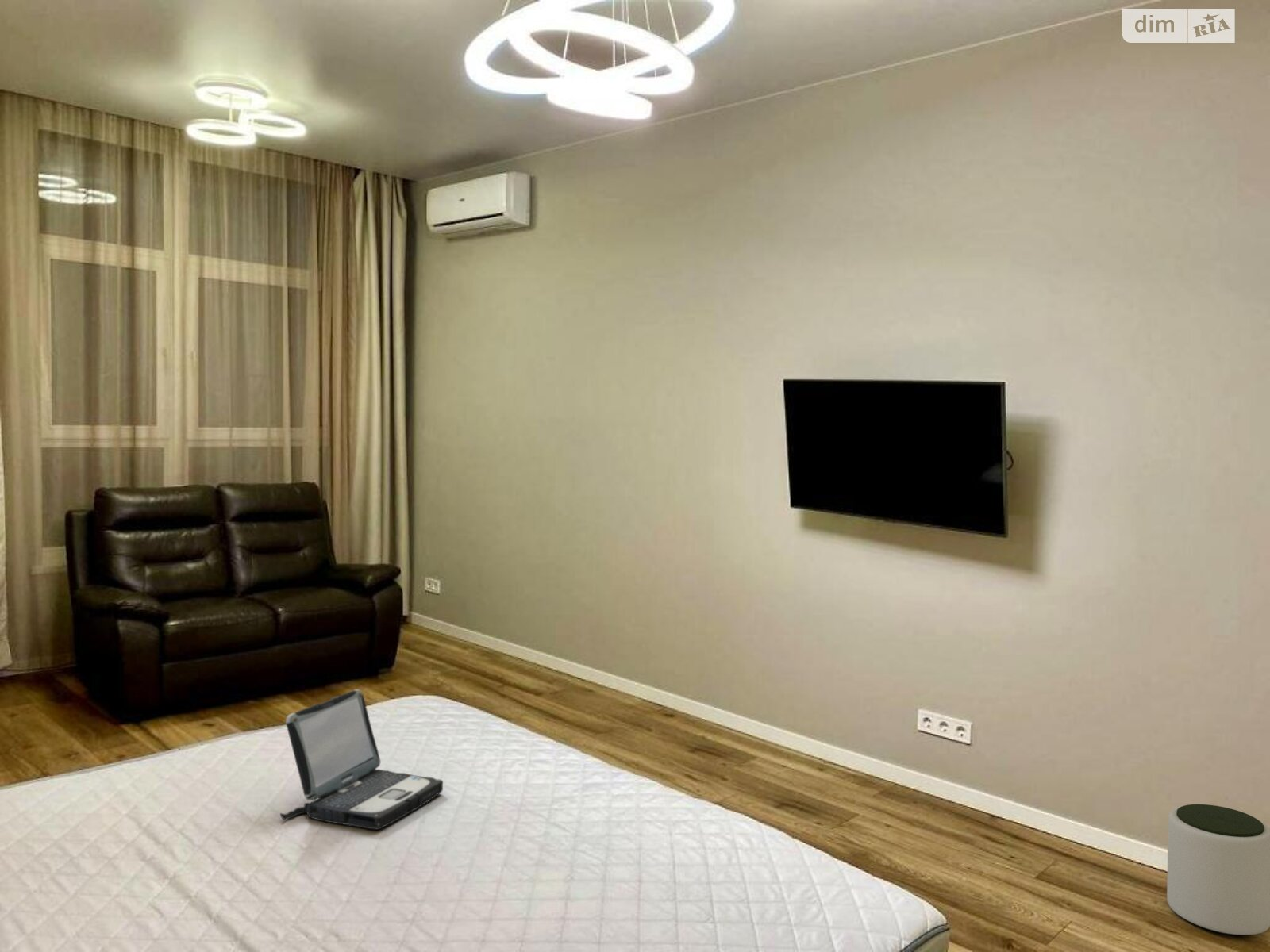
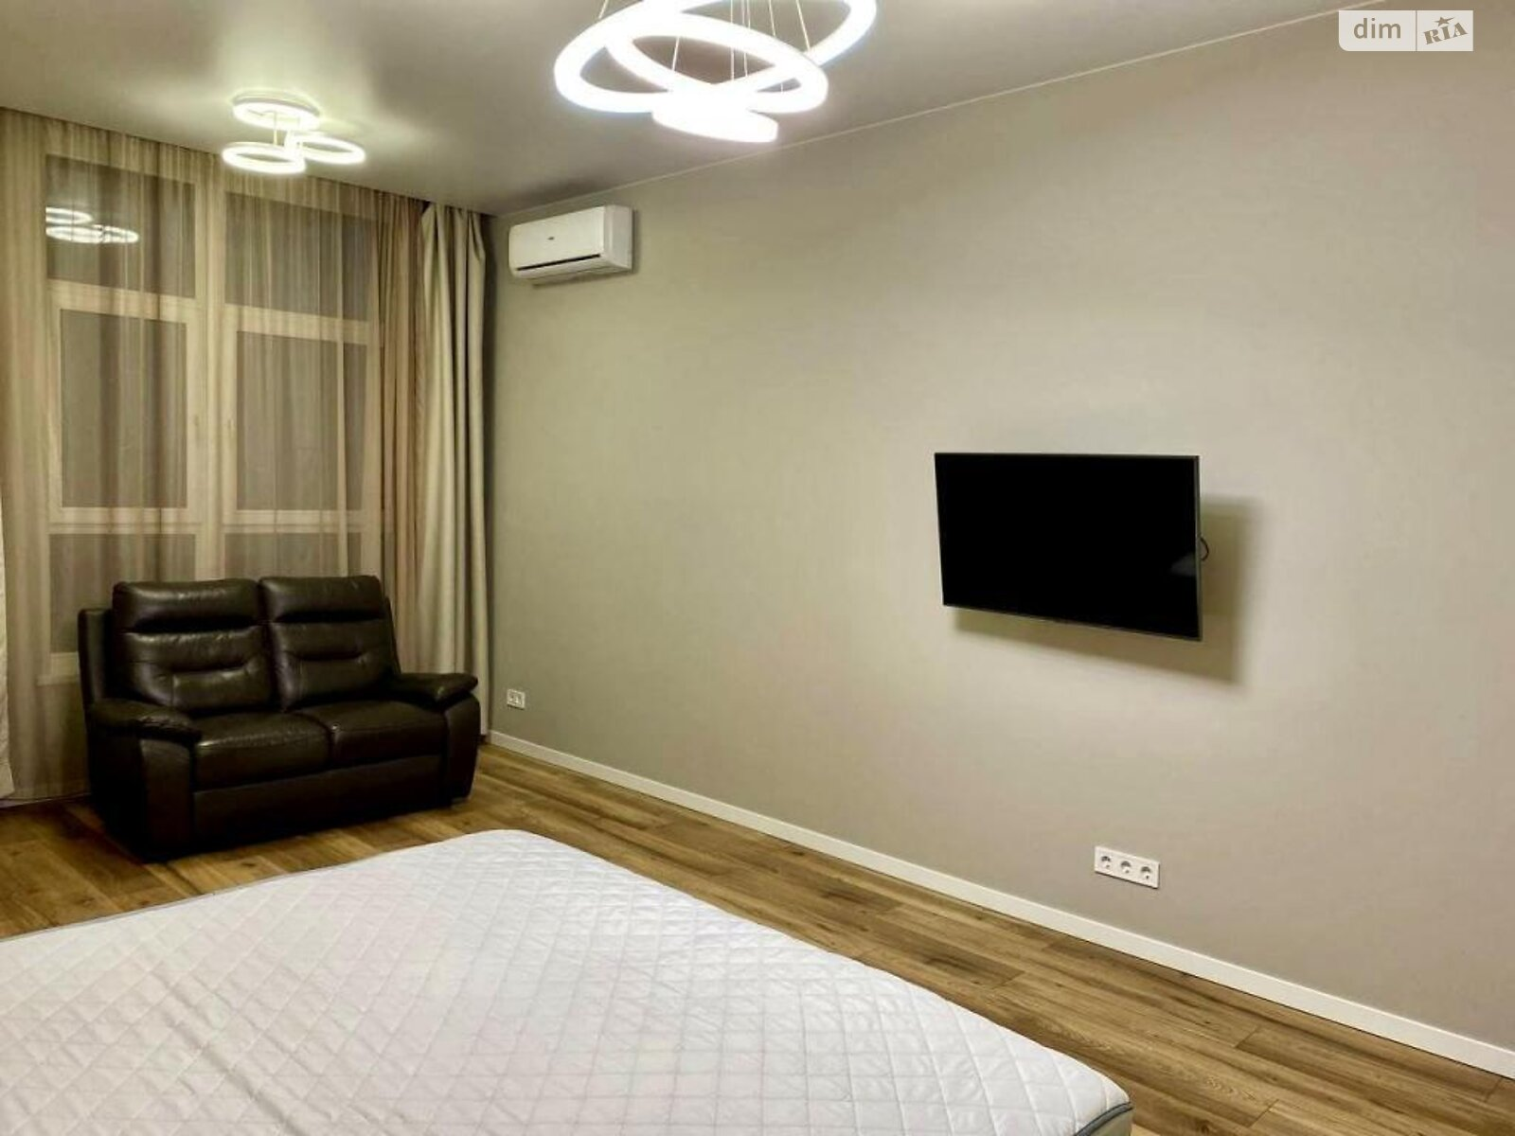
- plant pot (1218, 867)
- laptop (363, 754)
